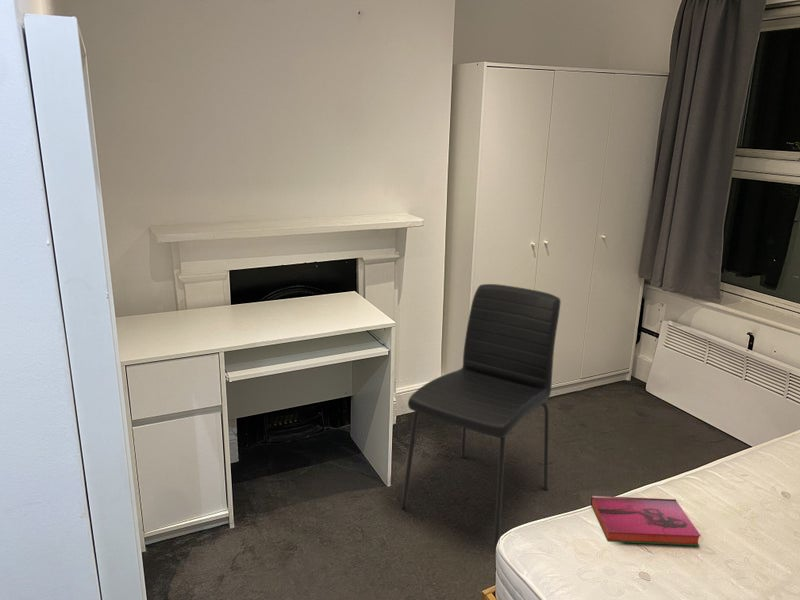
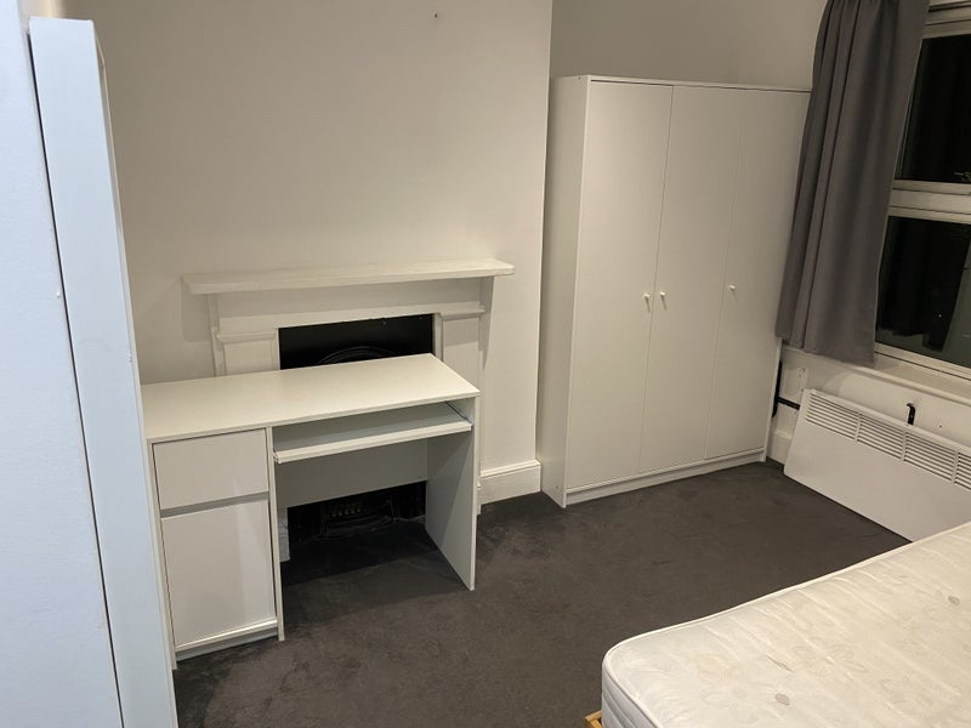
- chair (486, 401)
- hardback book (642, 519)
